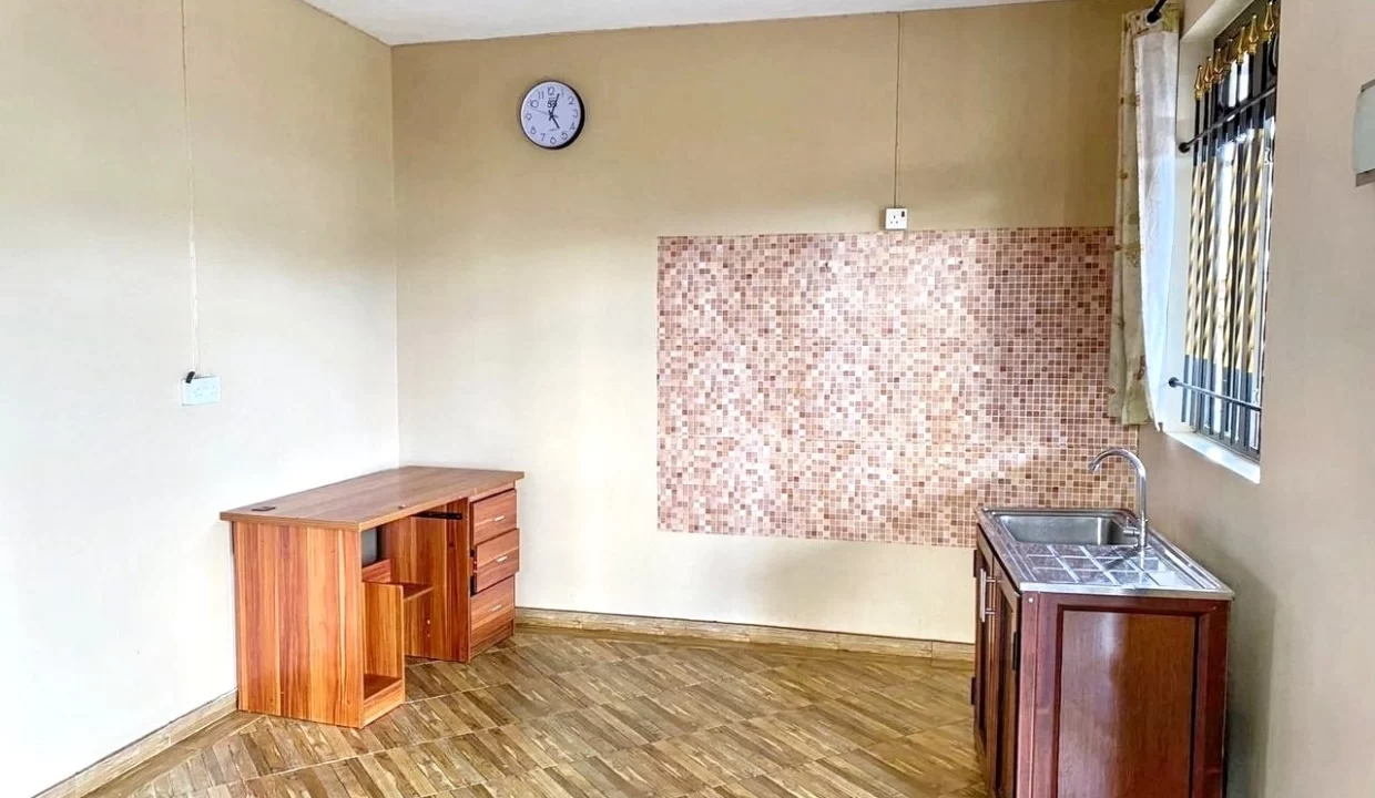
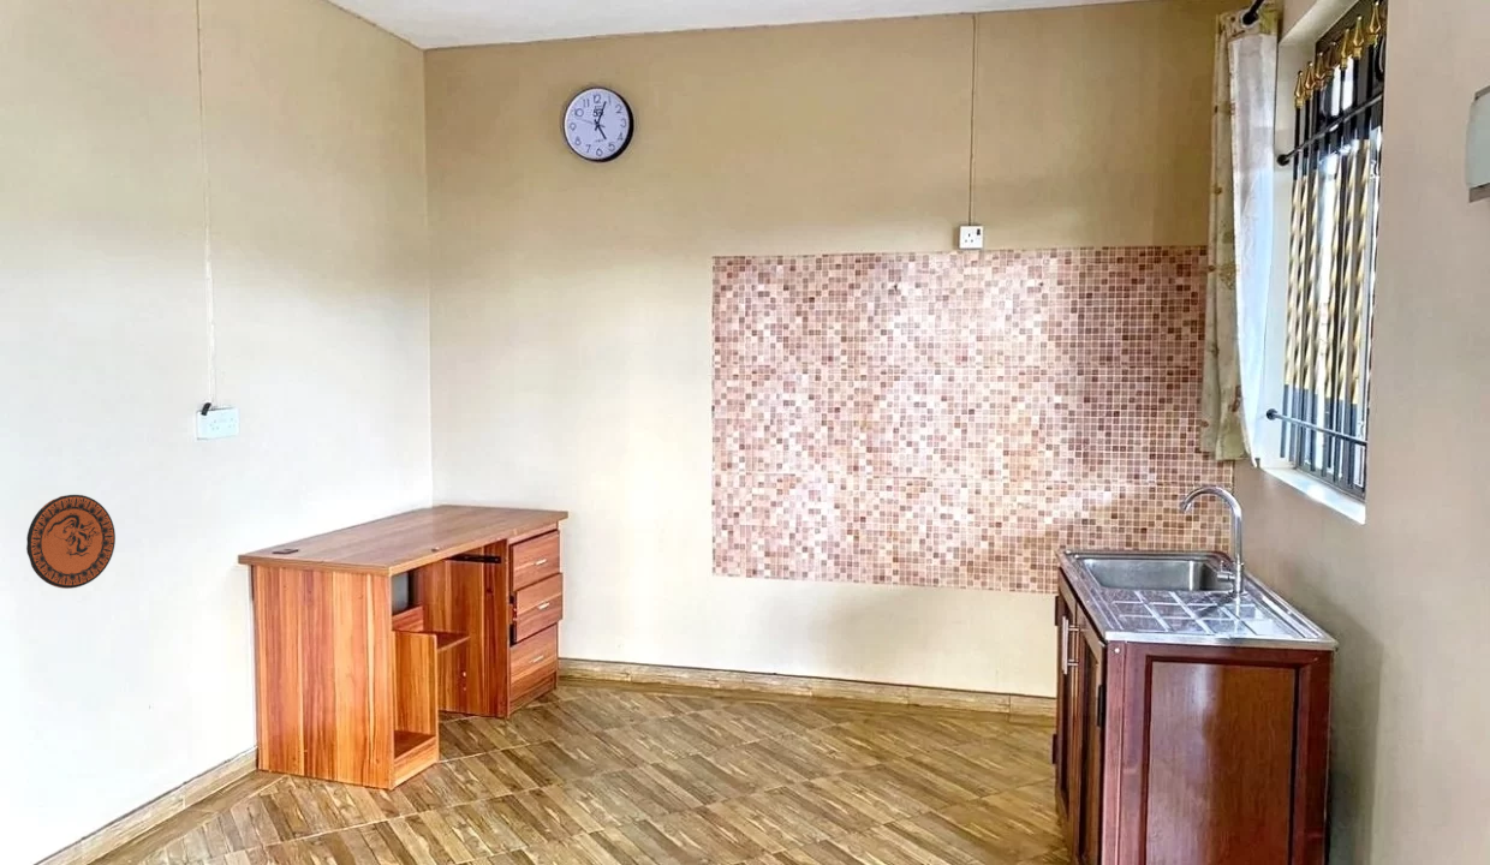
+ decorative plate (71, 541)
